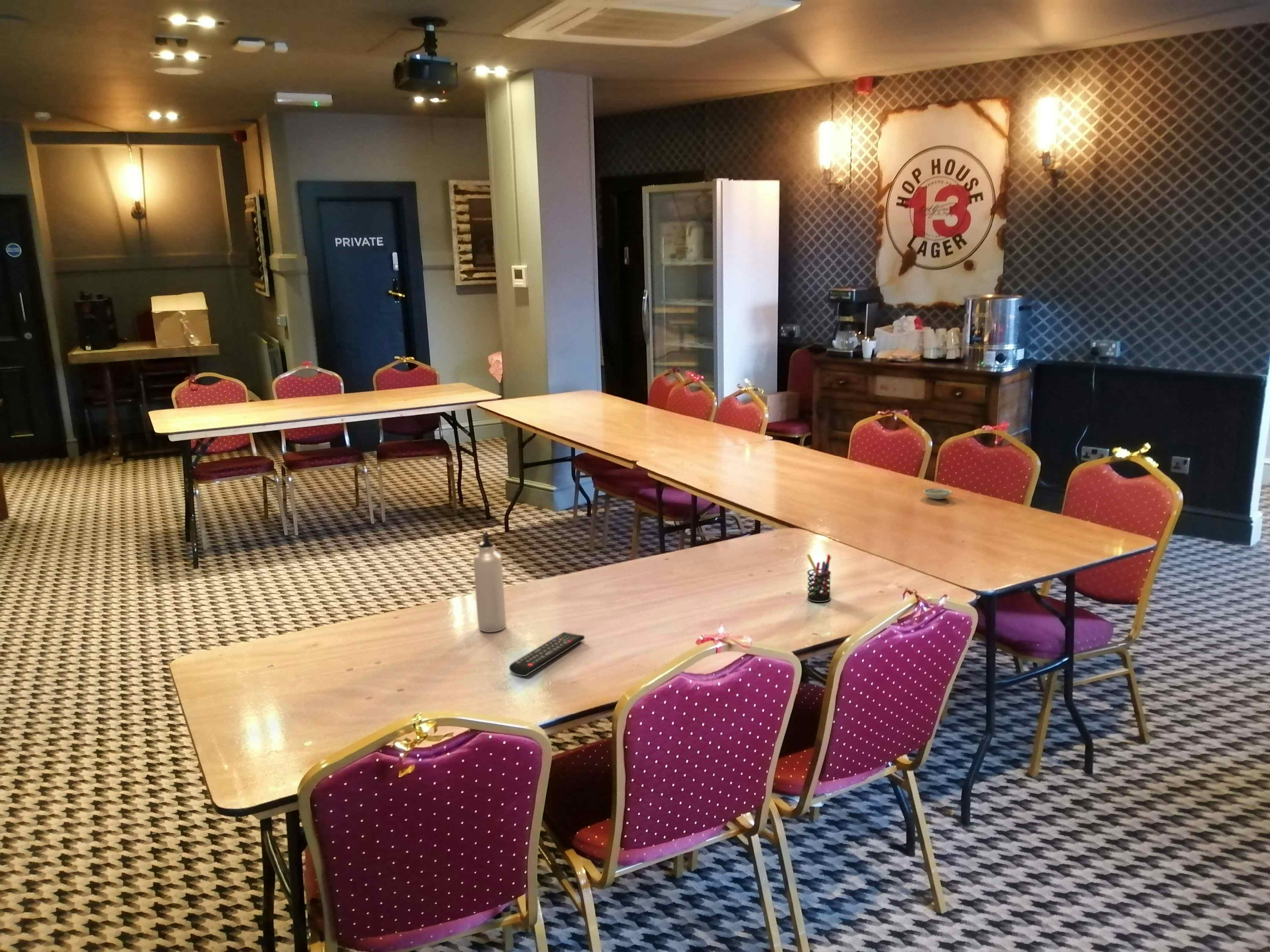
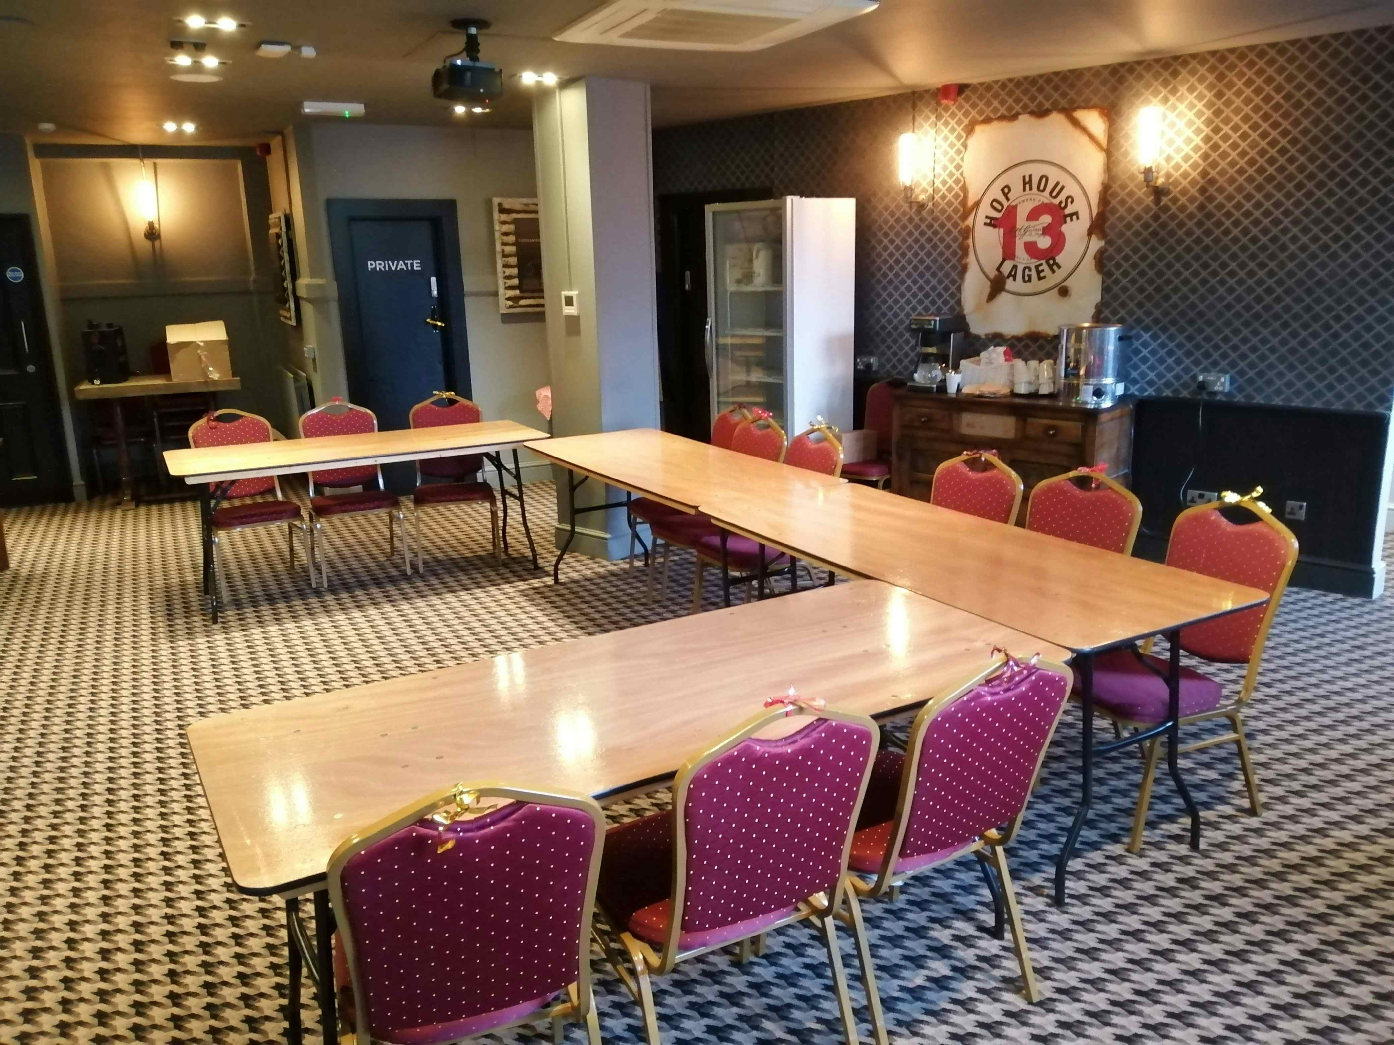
- pen holder (822, 575)
- remote control (548, 653)
- water bottle (489, 580)
- saucer (937, 494)
